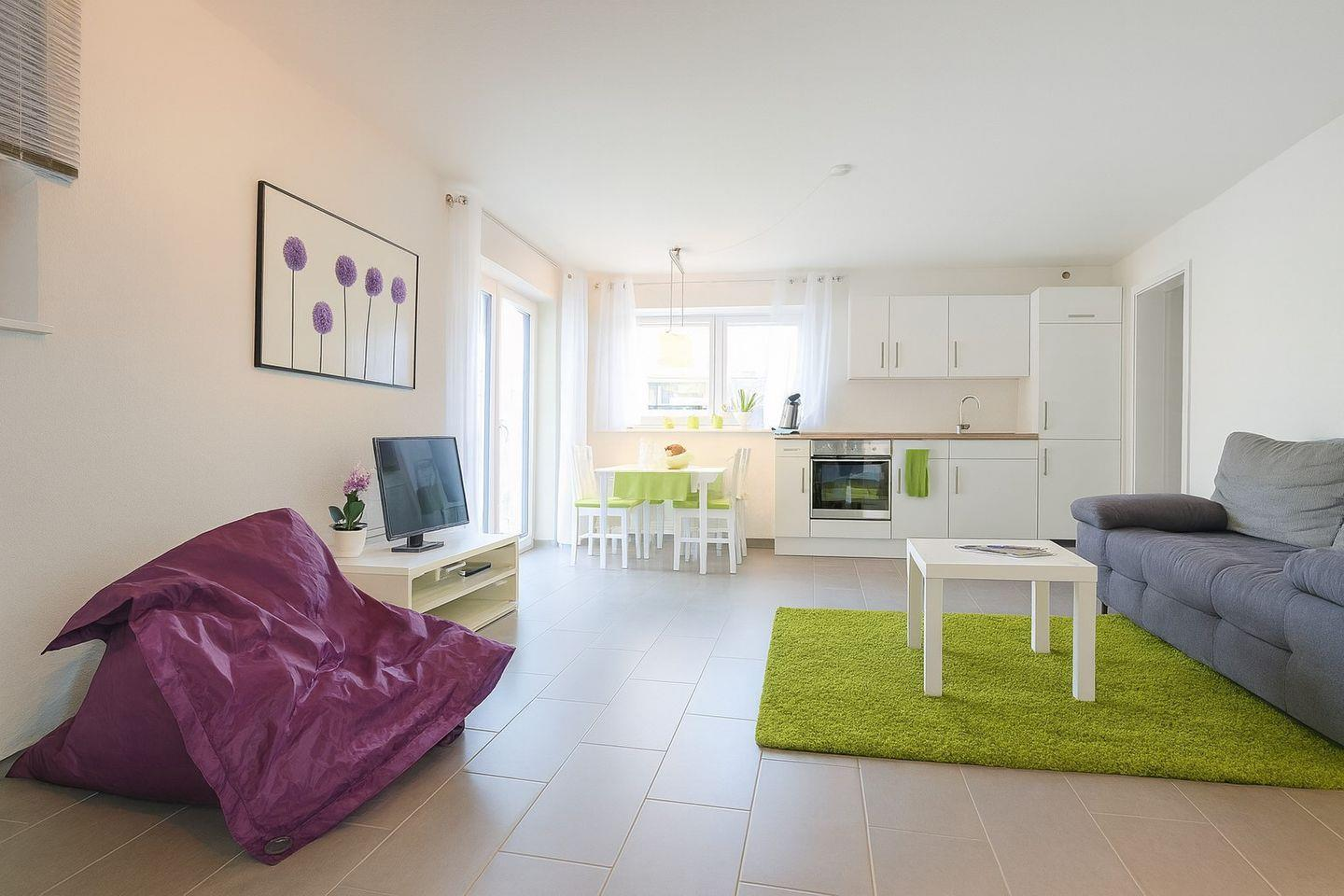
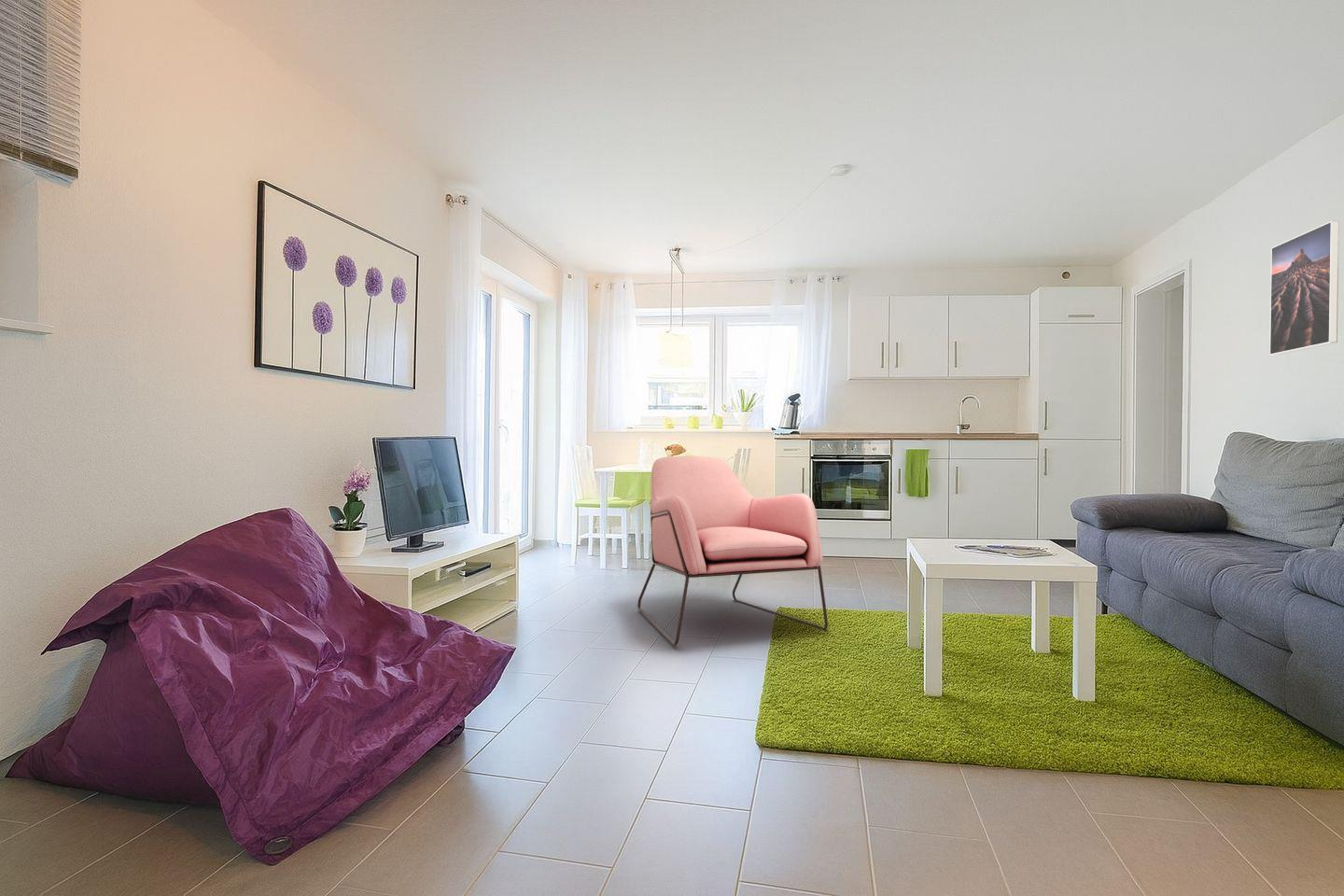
+ armchair (719, 539)
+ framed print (1302, 292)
